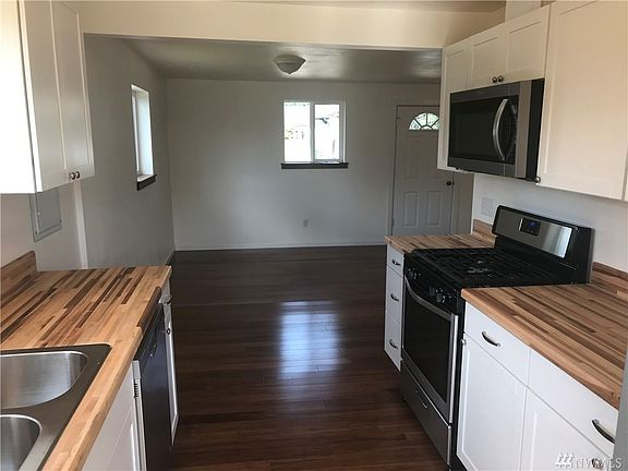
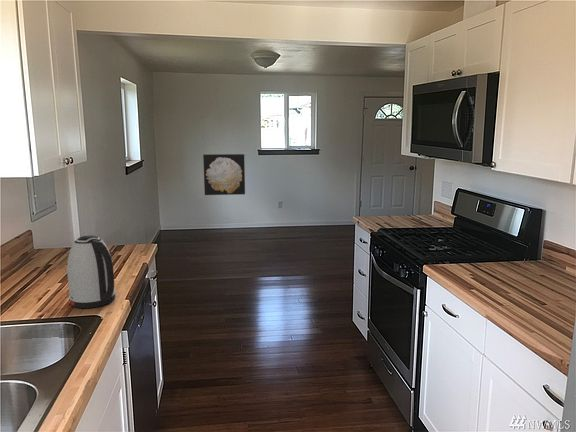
+ wall art (224, 174)
+ kettle (94, 270)
